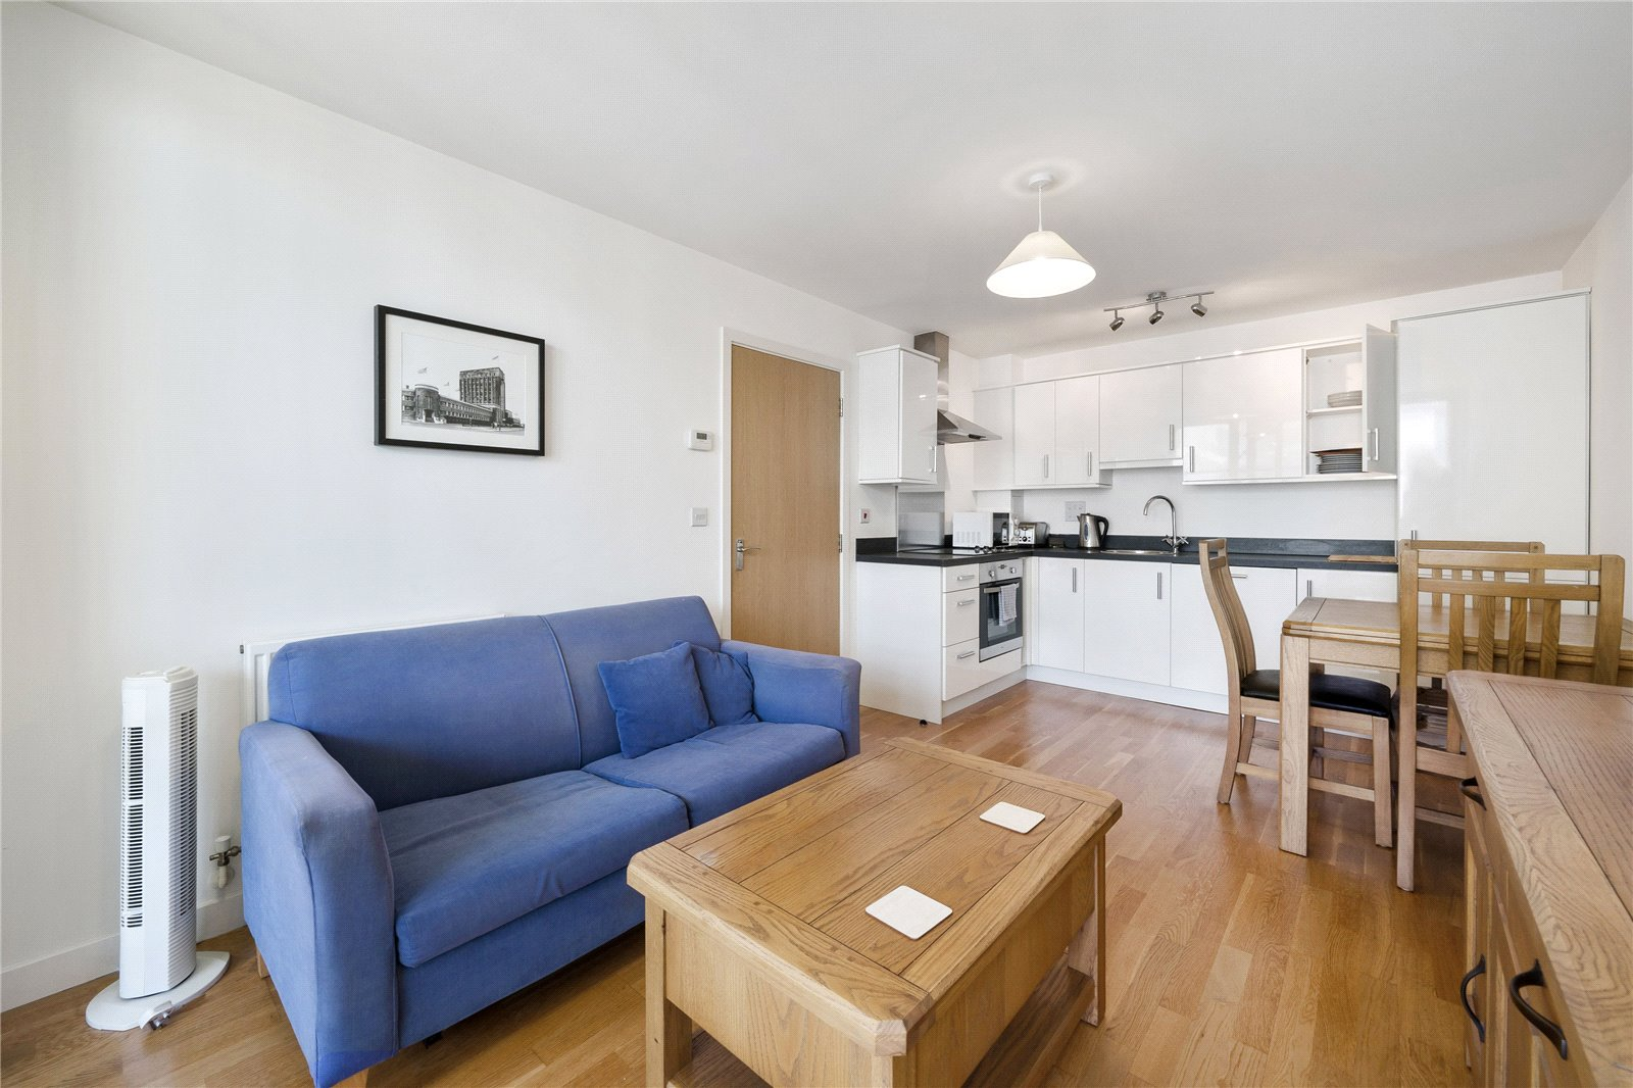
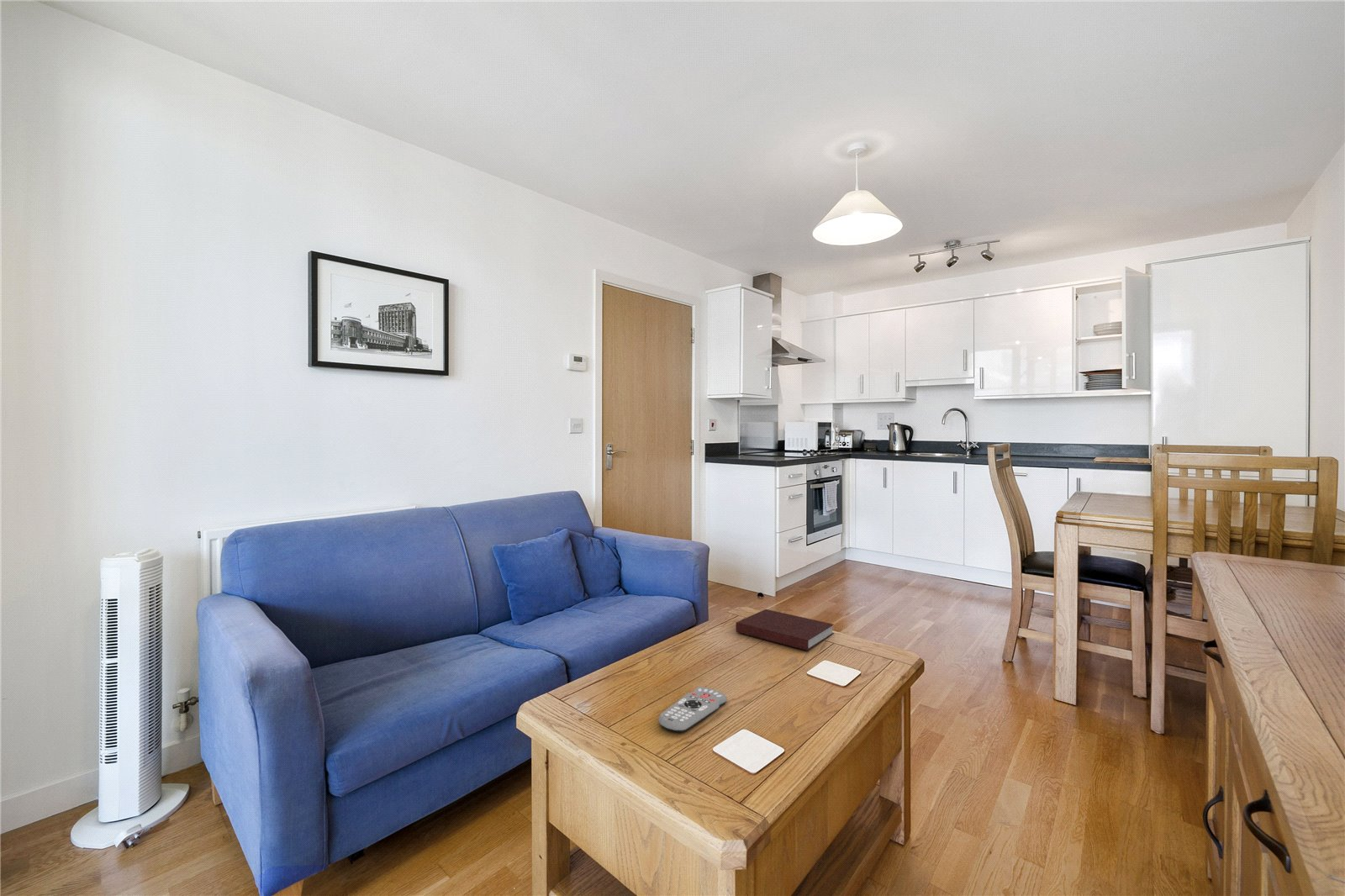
+ notebook (784, 628)
+ remote control (692, 709)
